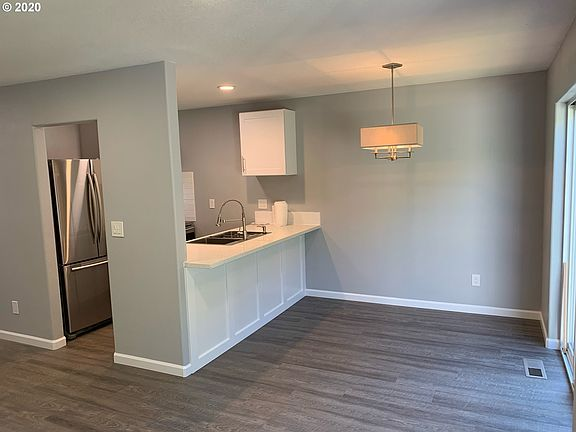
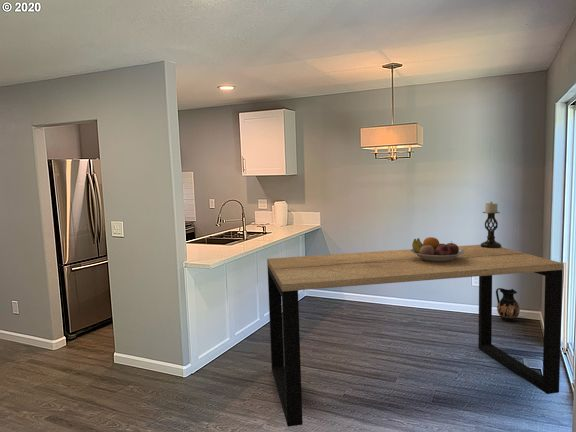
+ ceramic jug (507, 304)
+ fruit bowl (436, 248)
+ candle holder (492, 224)
+ dining table (397, 282)
